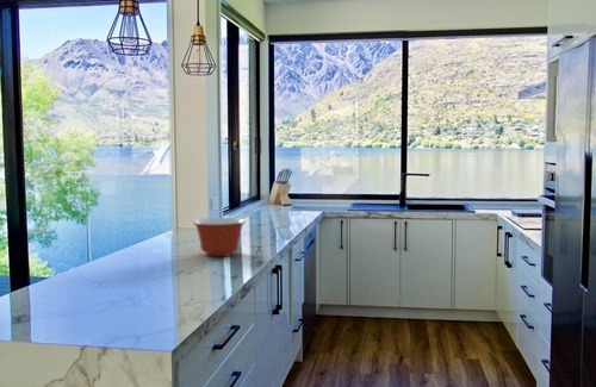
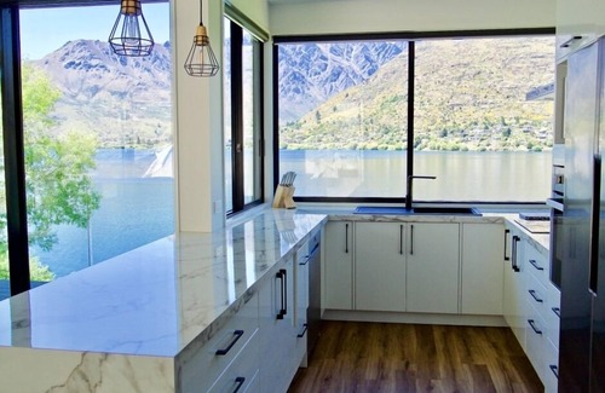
- mixing bowl (219, 237)
